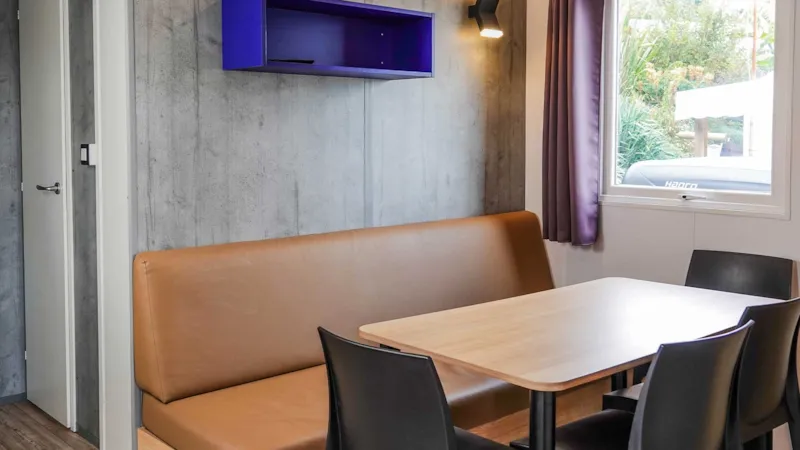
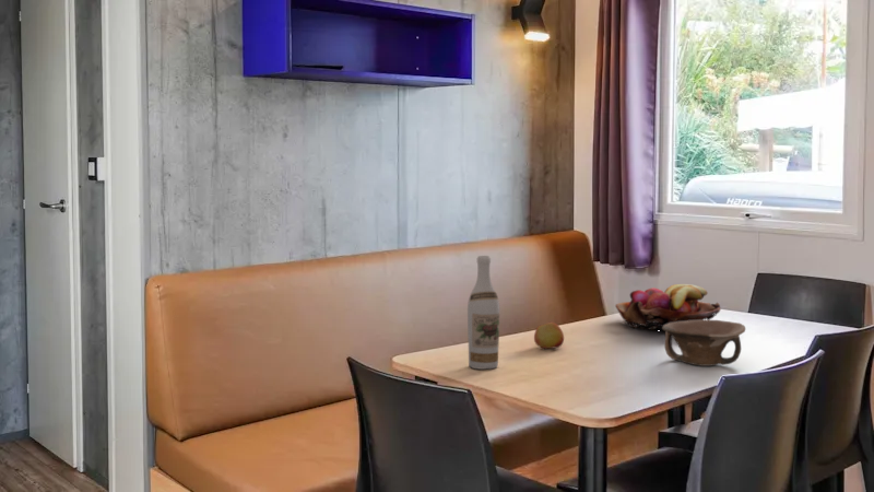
+ bowl (702, 343)
+ fruit basket (668, 305)
+ wine bottle (483, 311)
+ apple (548, 335)
